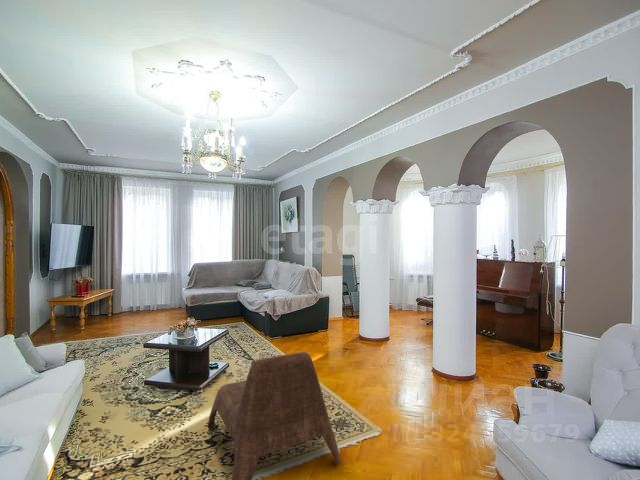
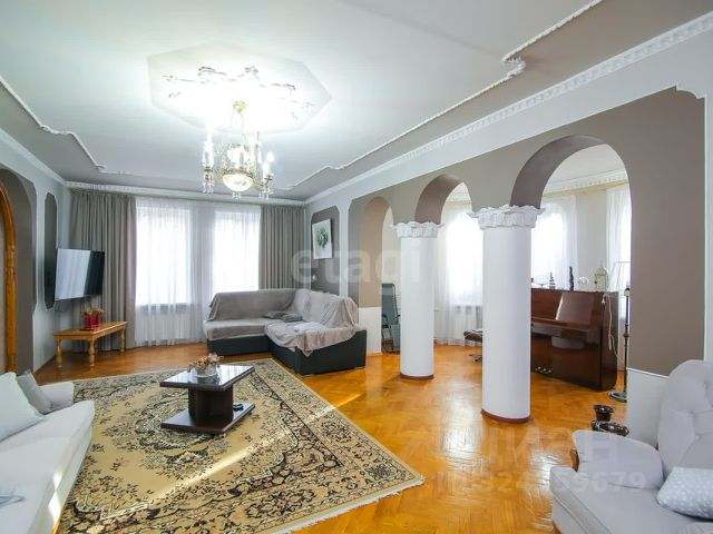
- lounge chair (268, 393)
